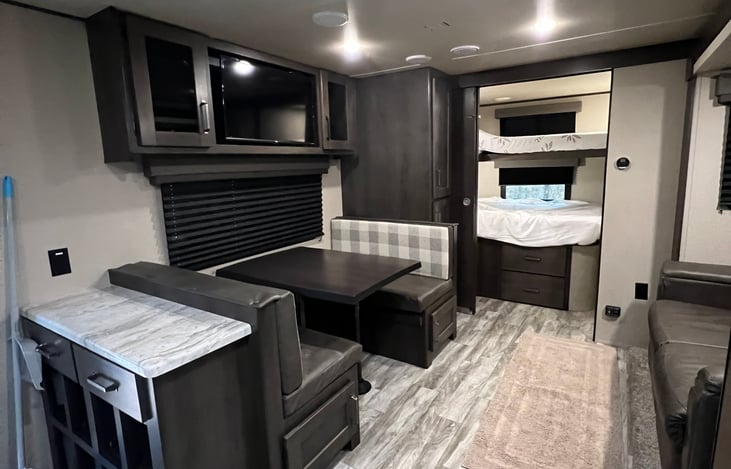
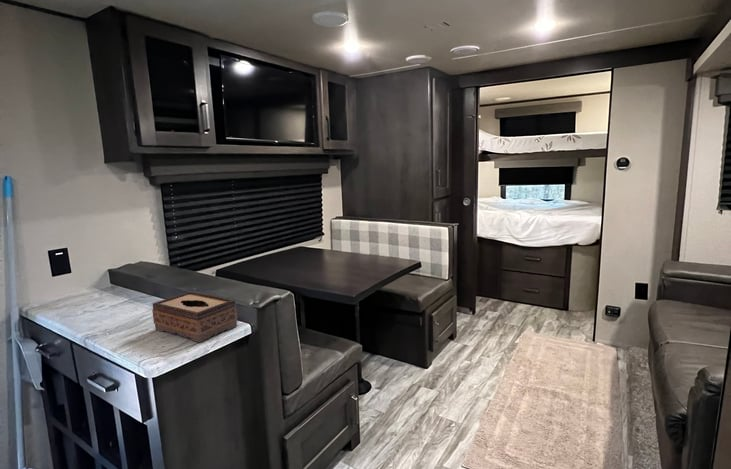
+ tissue box (195, 314)
